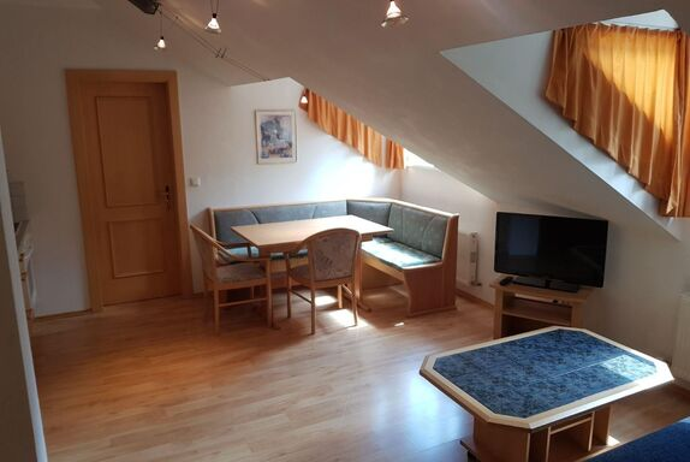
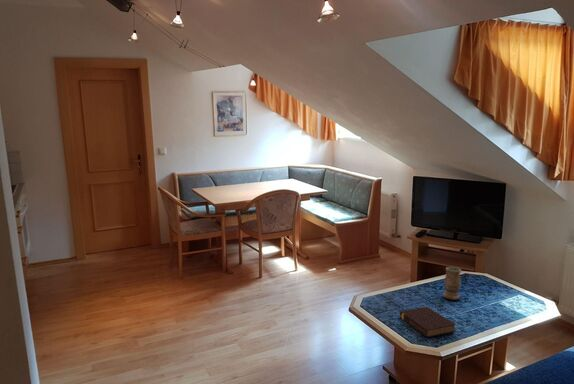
+ vase (452, 283)
+ book (426, 321)
